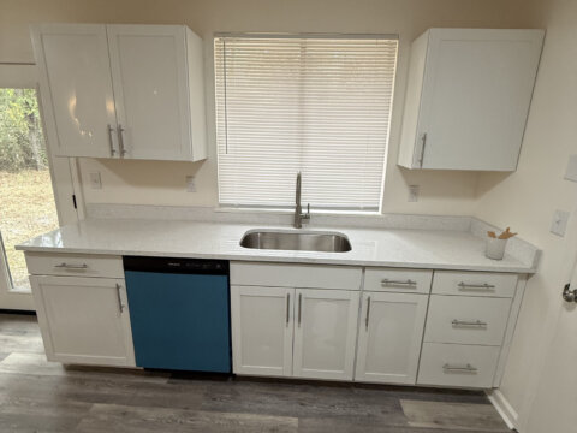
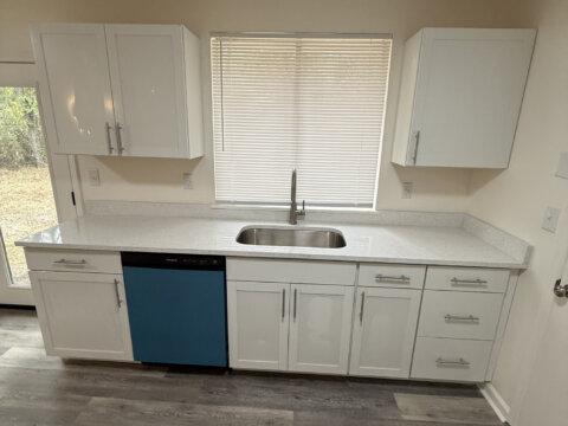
- utensil holder (499, 243)
